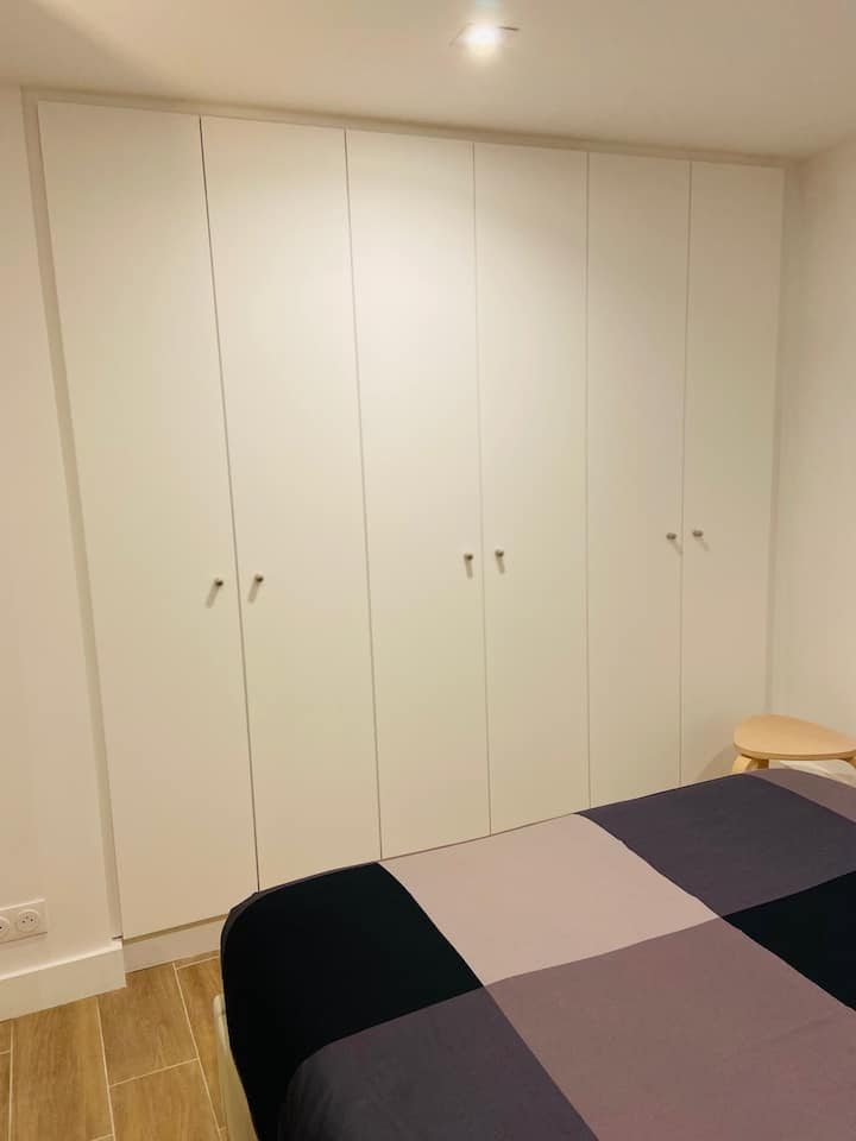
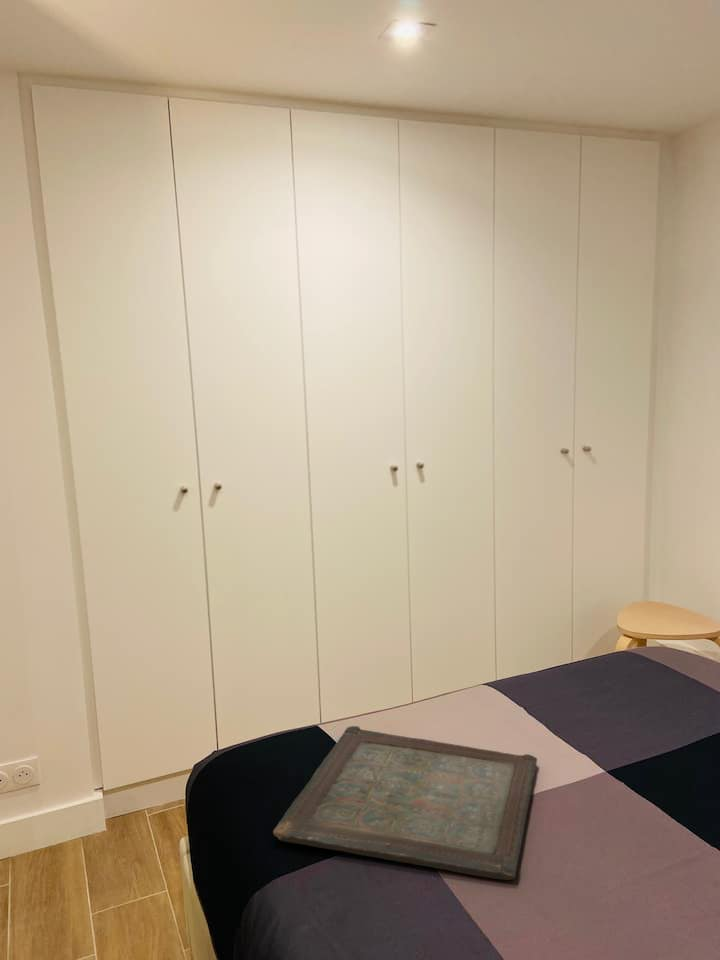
+ serving tray (415, 792)
